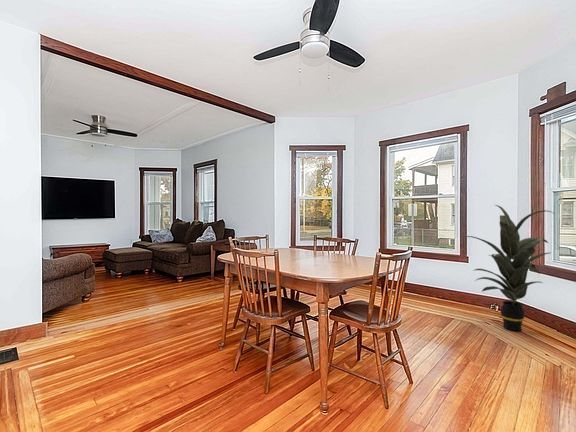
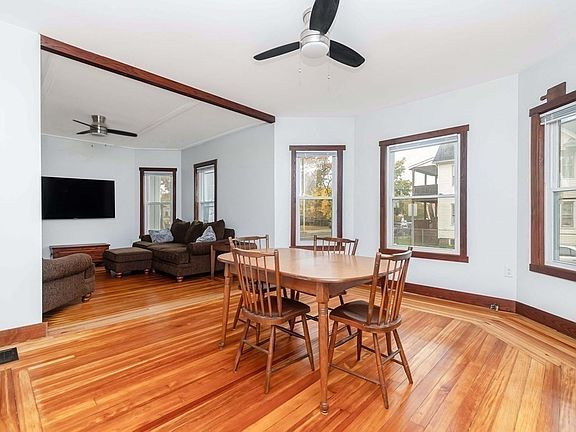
- indoor plant (509, 265)
